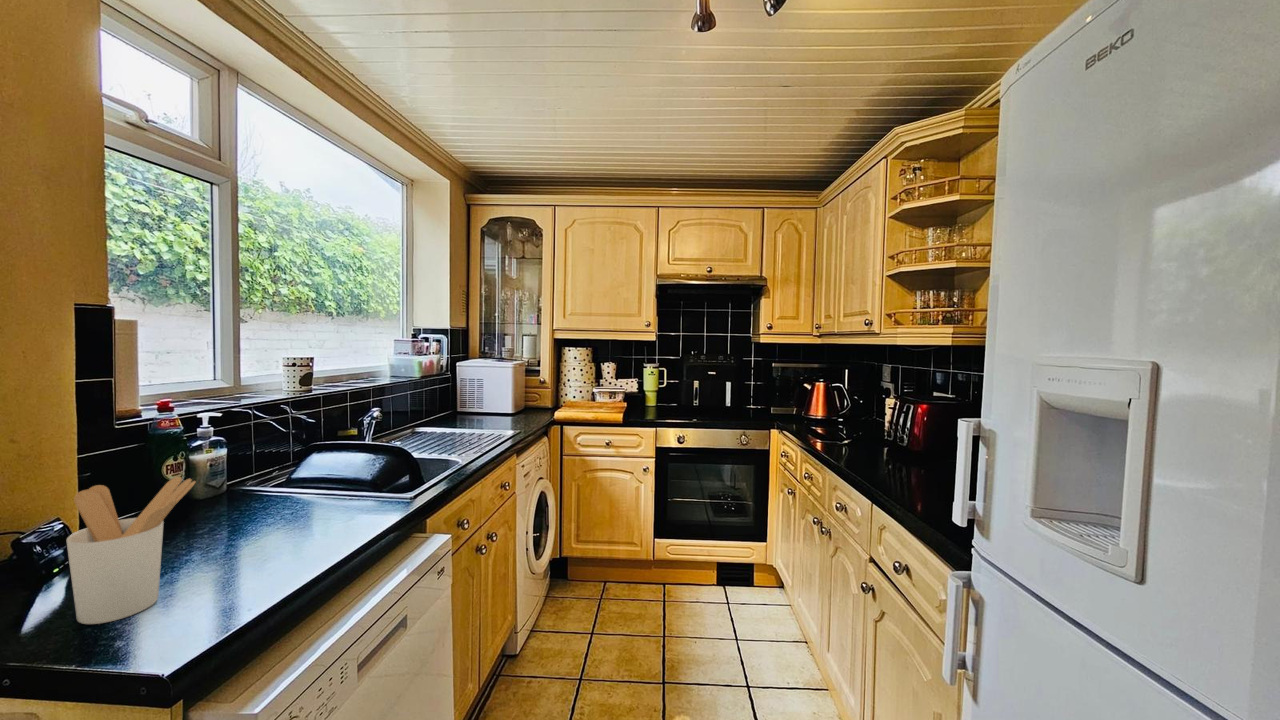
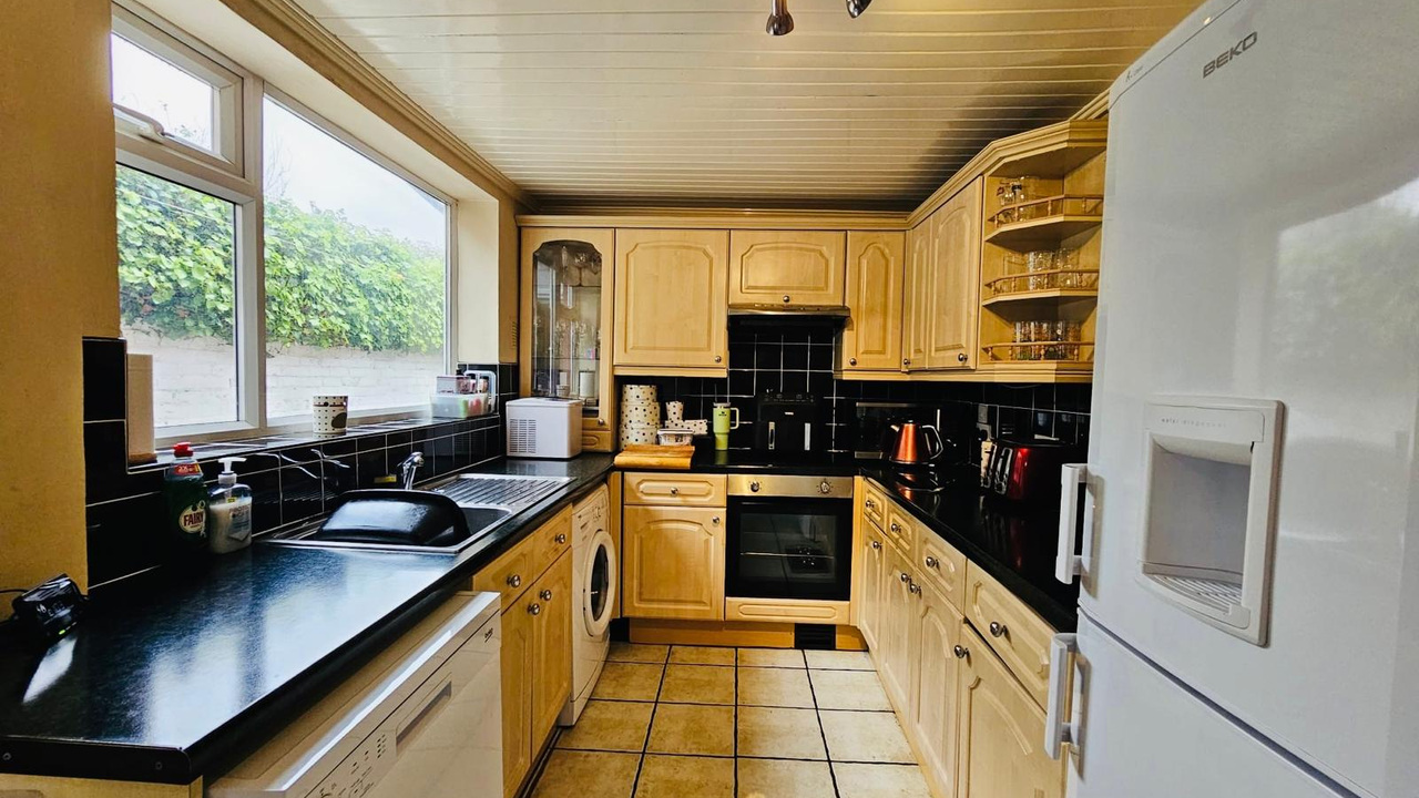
- utensil holder (139, 542)
